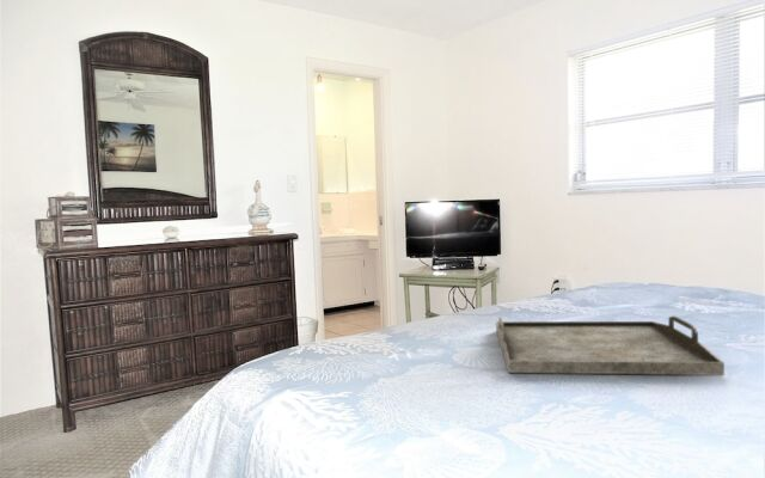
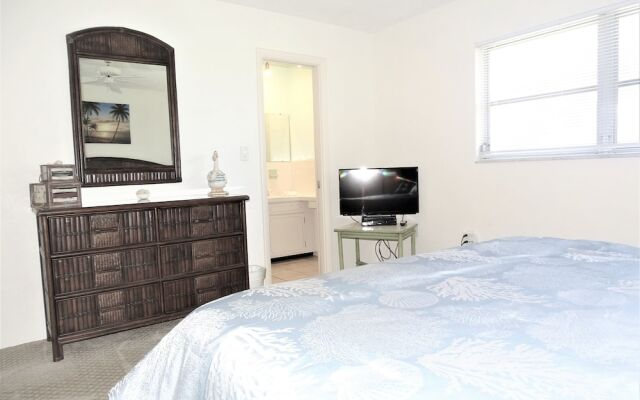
- serving tray (589, 333)
